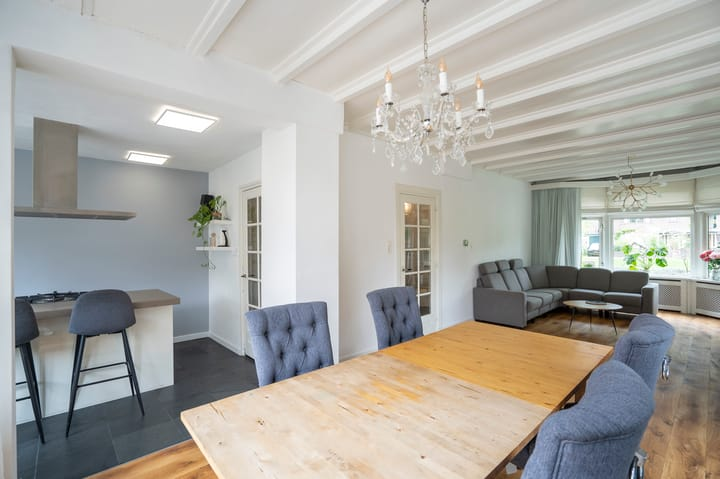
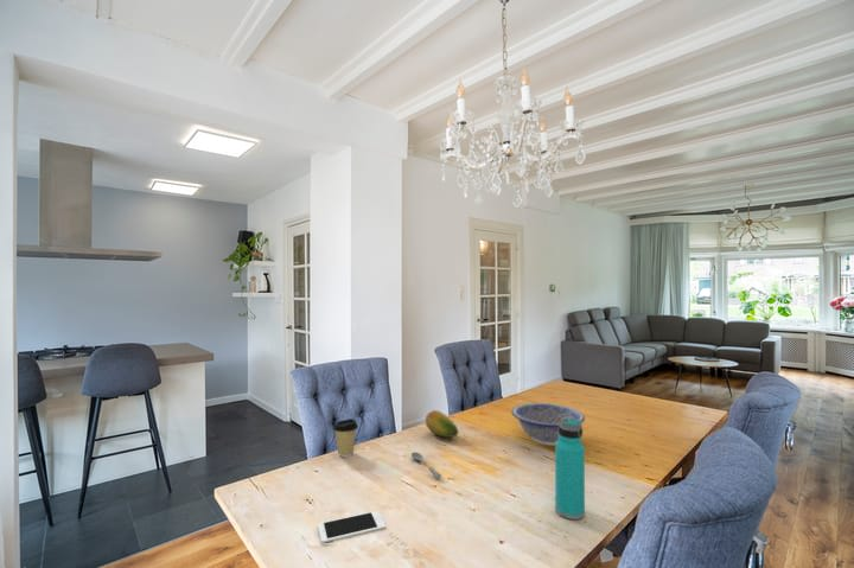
+ coffee cup (345, 438)
+ soupspoon (425, 462)
+ water bottle (569, 465)
+ fruit (440, 423)
+ decorative bowl (547, 426)
+ cell phone (351, 525)
